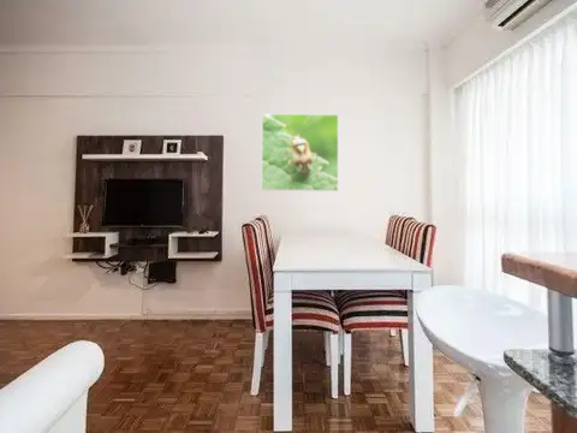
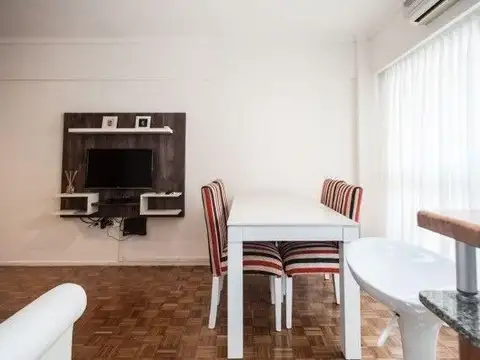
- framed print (299, 152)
